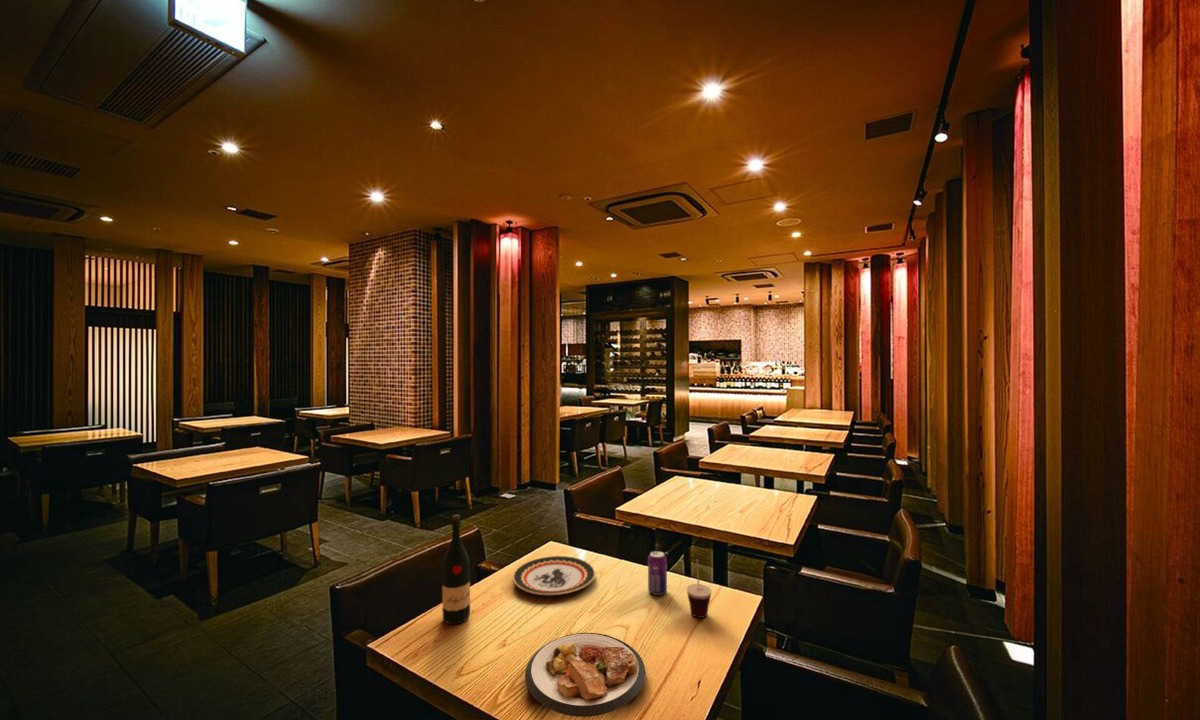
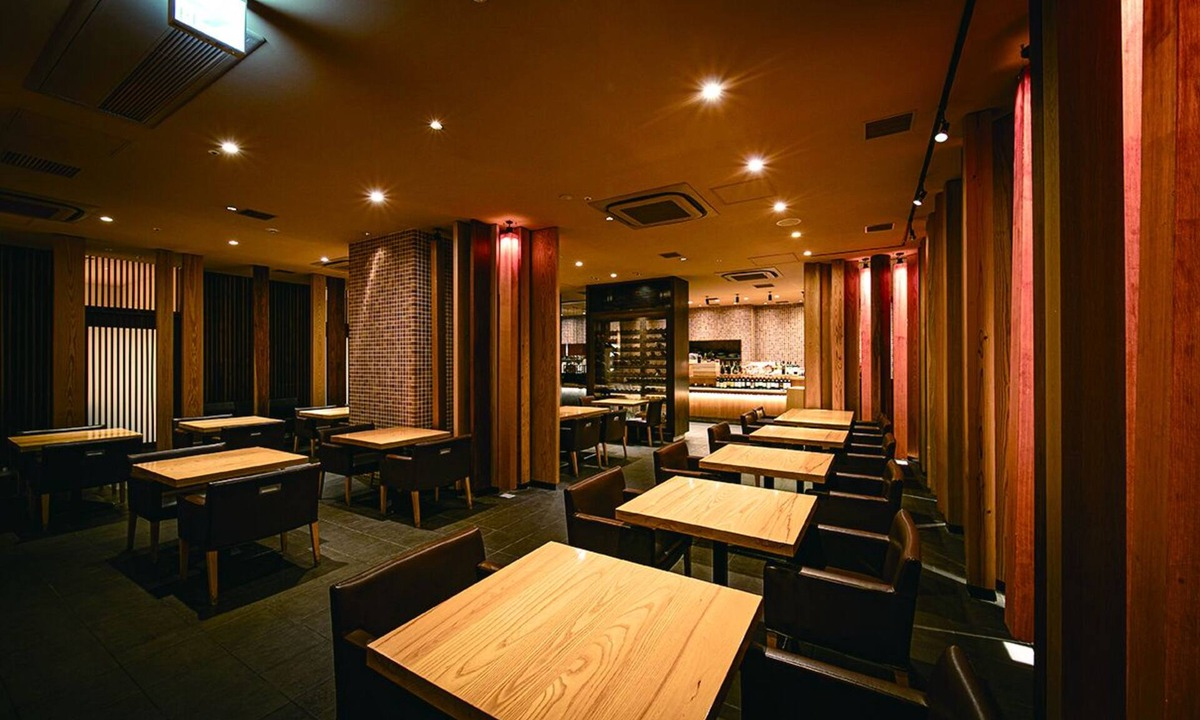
- plate (585, 665)
- wine bottle (456, 566)
- plate (554, 576)
- beverage can (657, 572)
- cup (698, 588)
